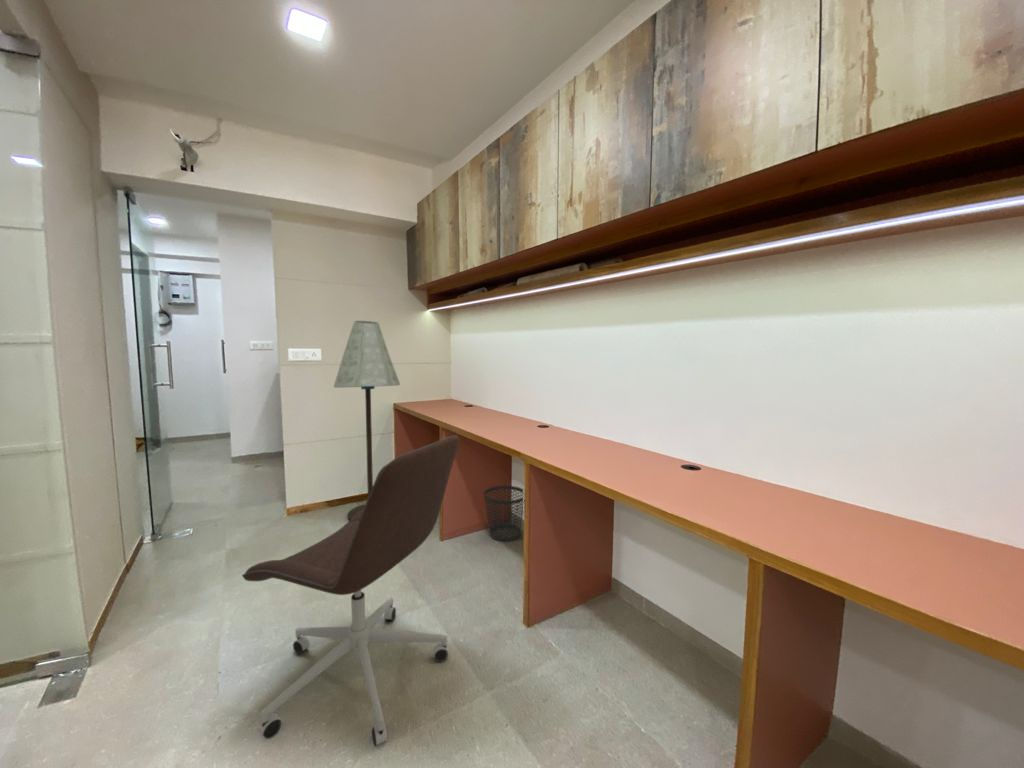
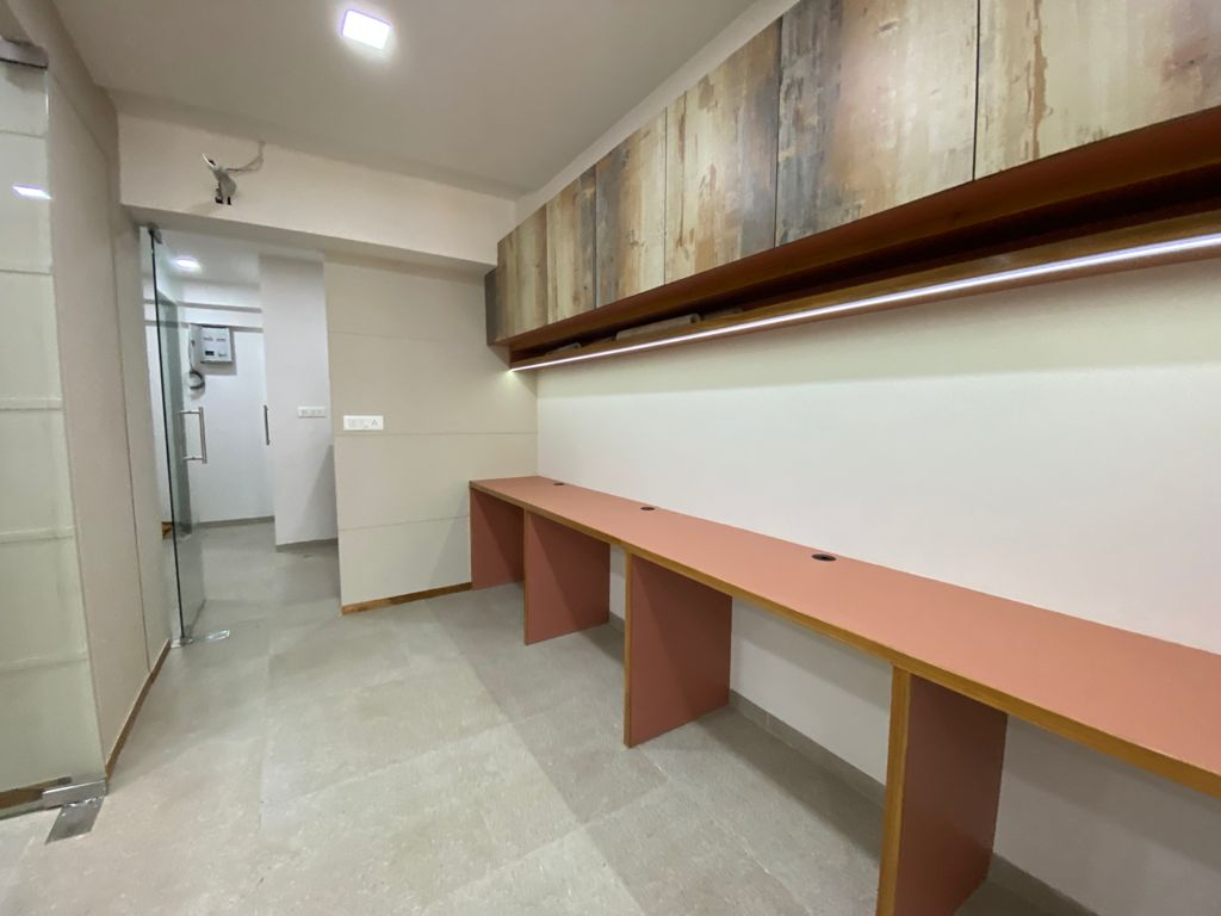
- office chair (358, 557)
- wastebasket (505, 514)
- floor lamp (368, 418)
